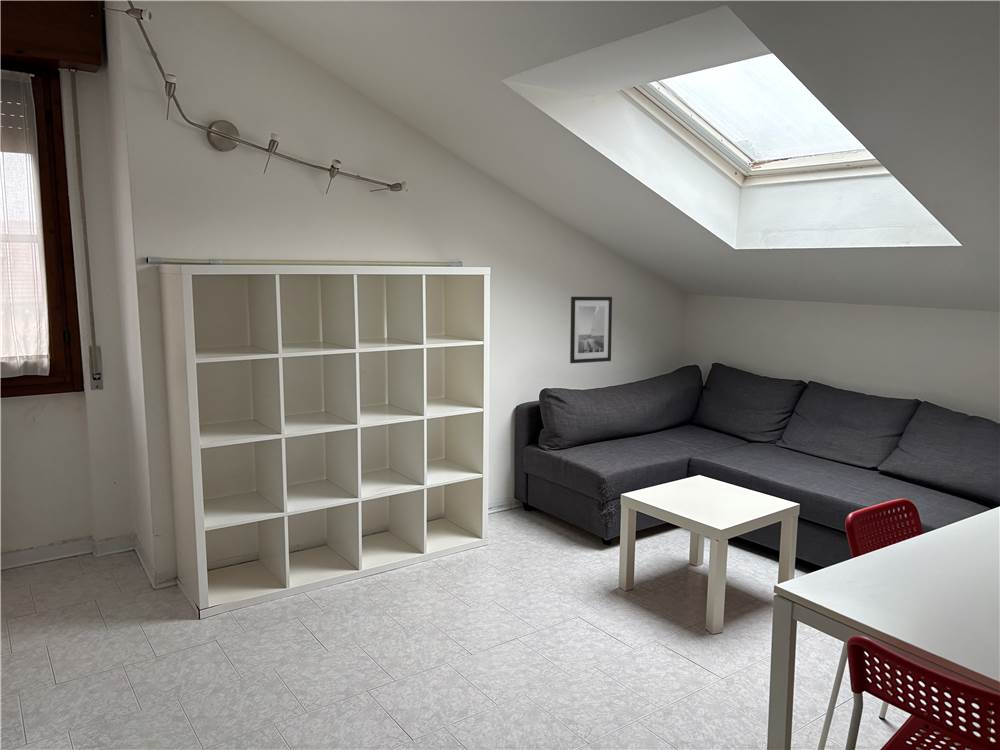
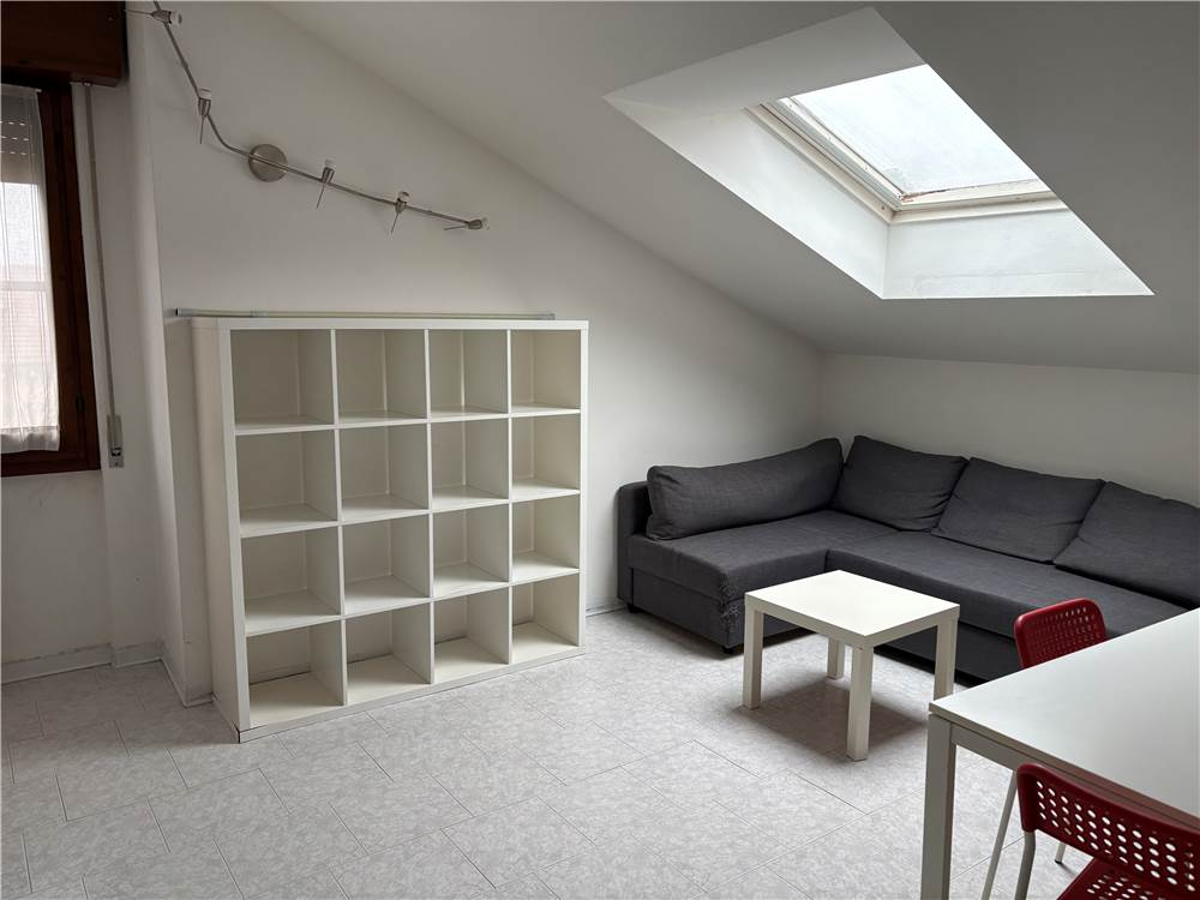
- wall art (591, 329)
